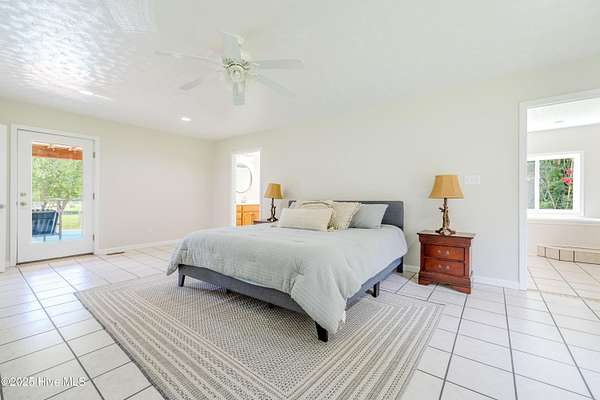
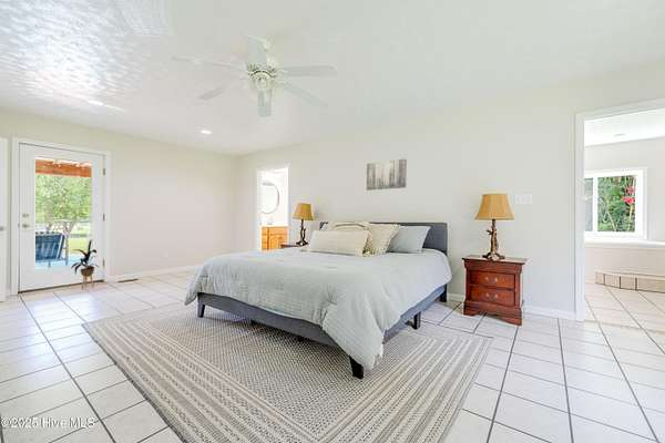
+ wall art (385, 175)
+ house plant (83, 264)
